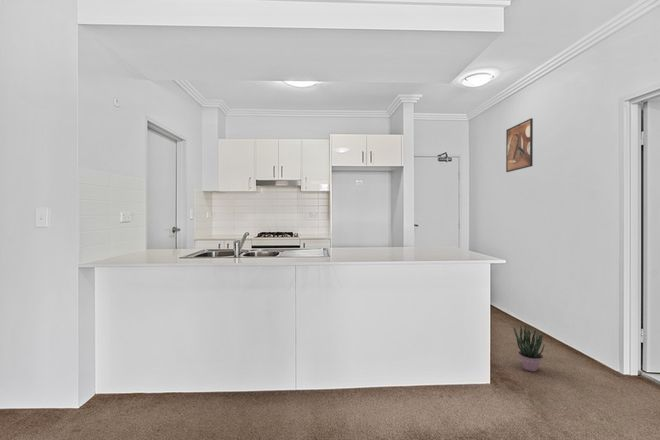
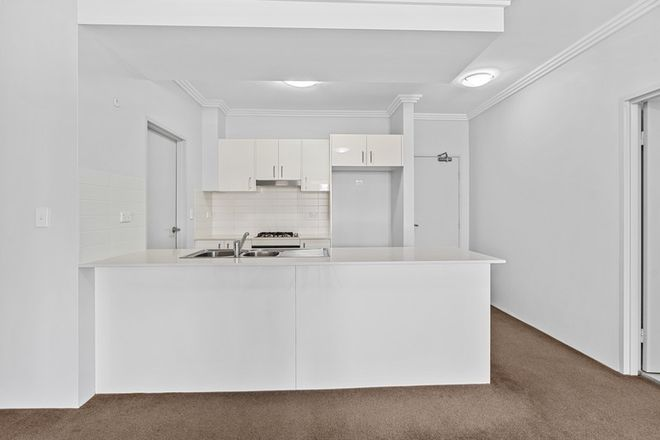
- potted plant (528, 347)
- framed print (518, 146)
